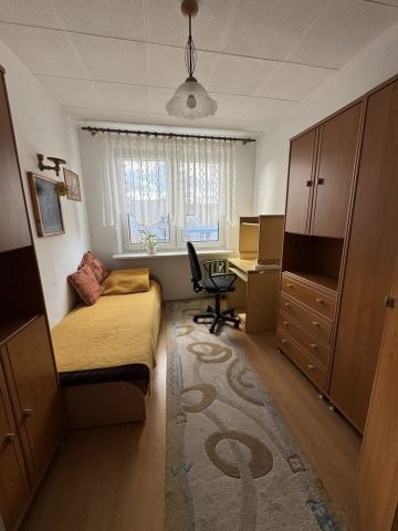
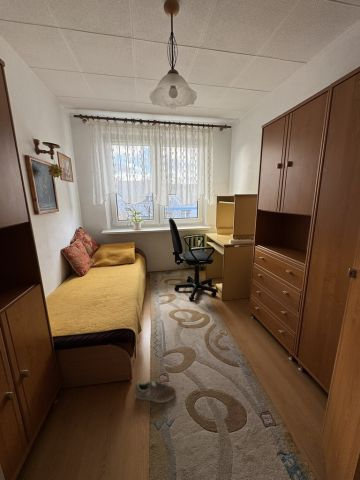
+ sneaker (155, 390)
